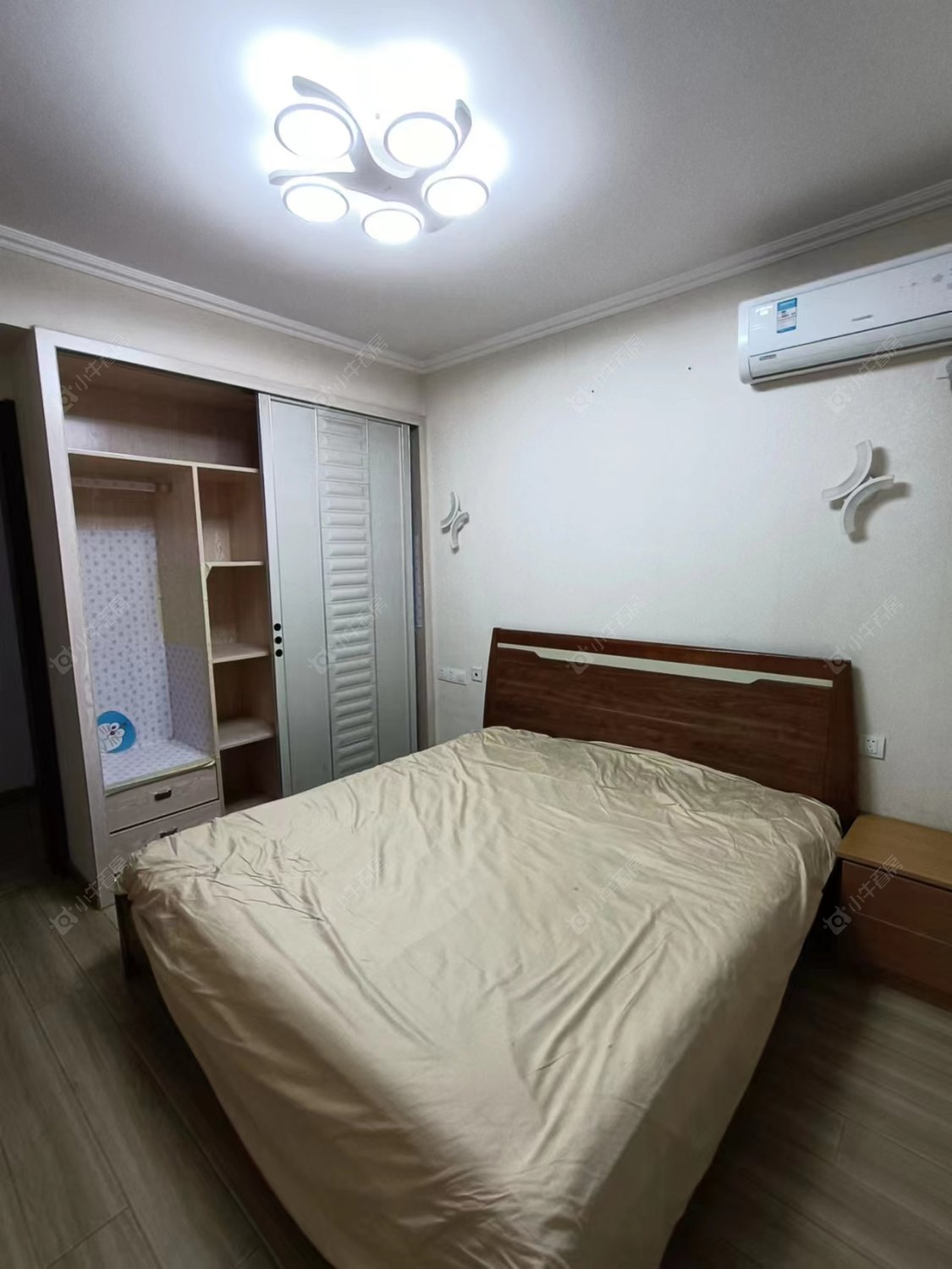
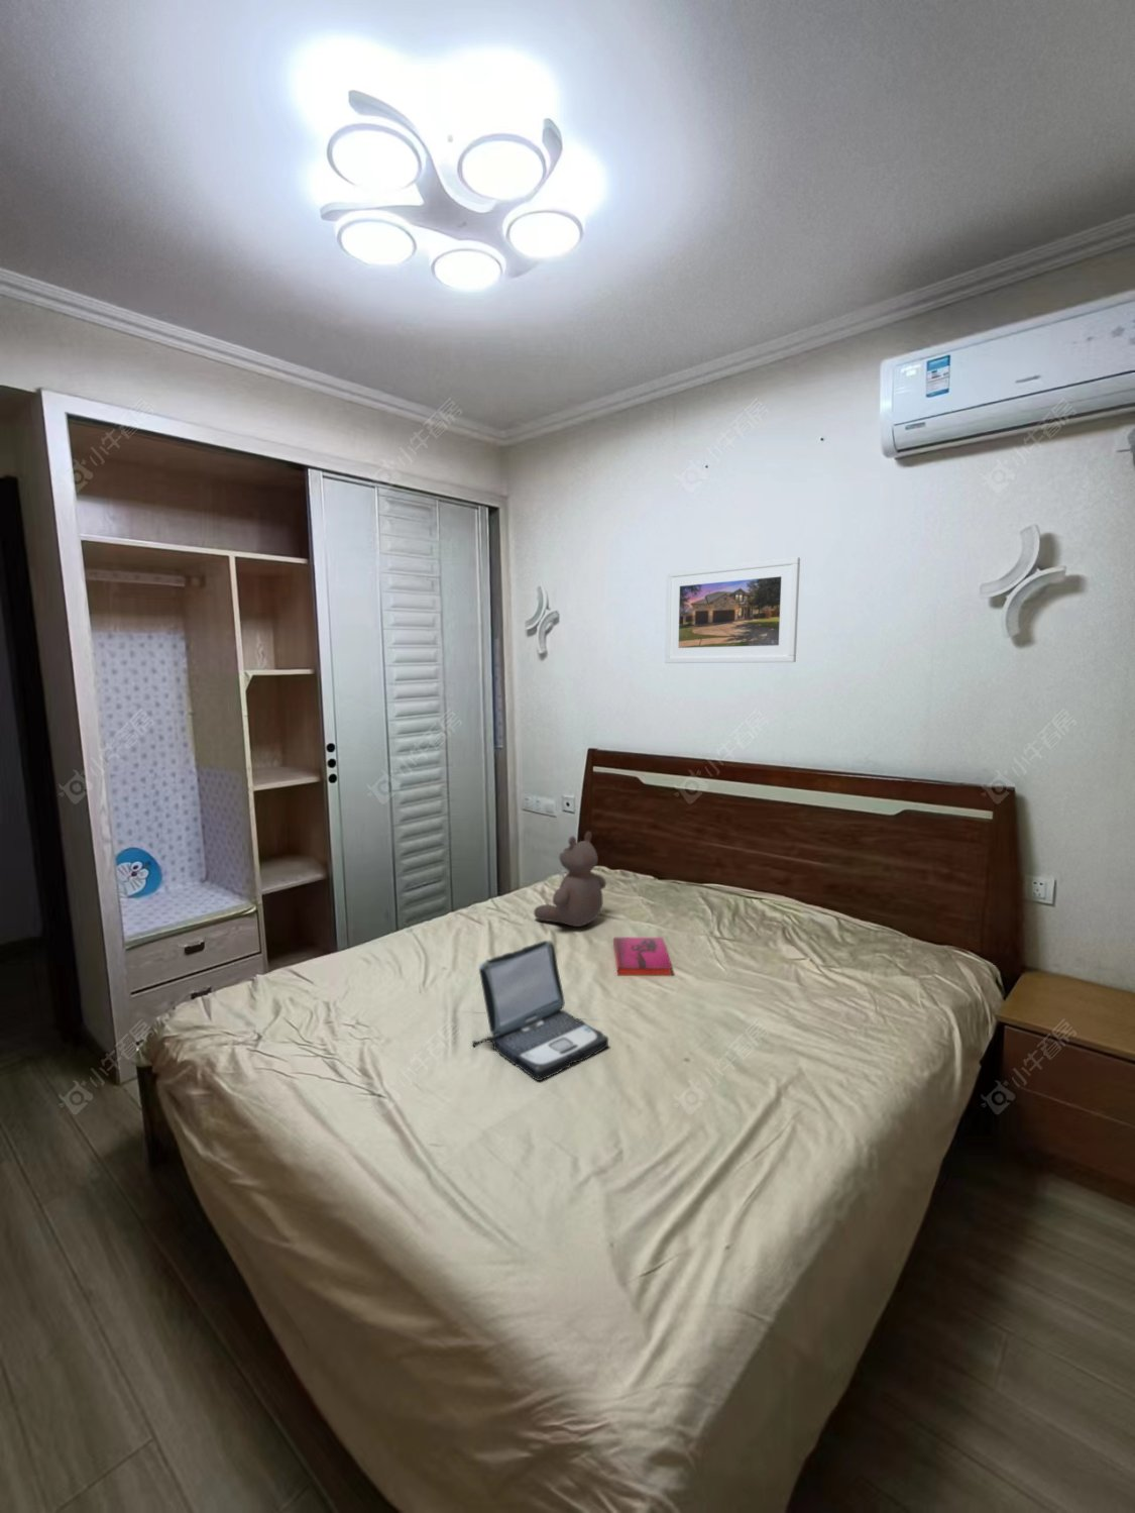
+ hardback book (640, 956)
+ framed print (727, 614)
+ bear (569, 876)
+ laptop (541, 1003)
